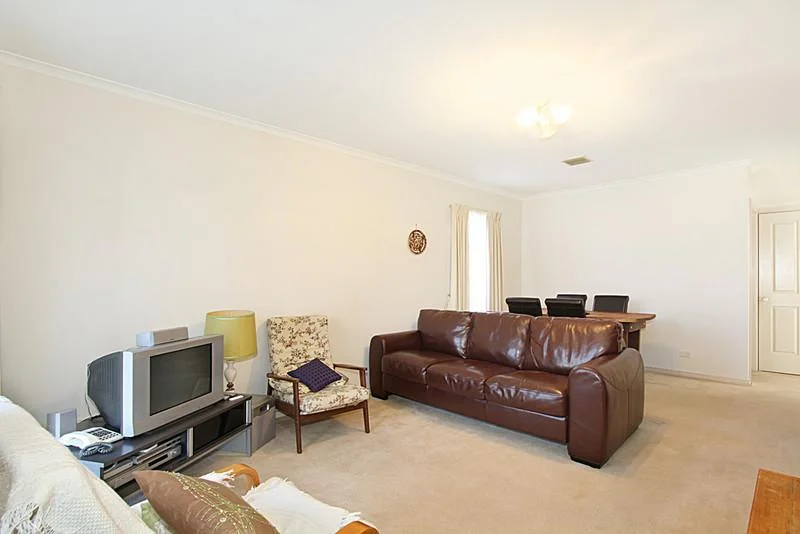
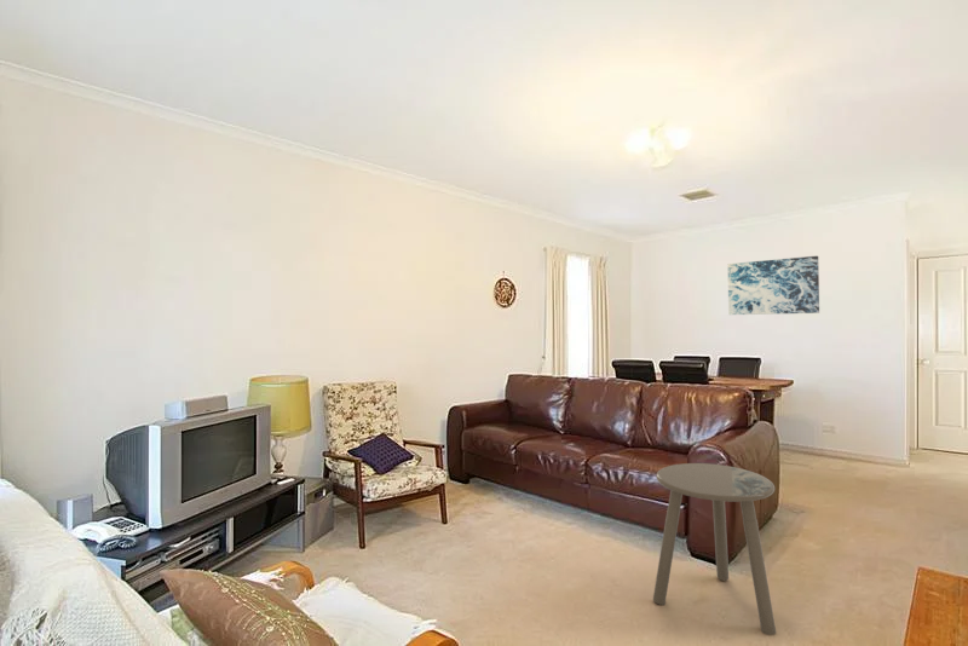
+ wall art (771, 287)
+ side table (716, 542)
